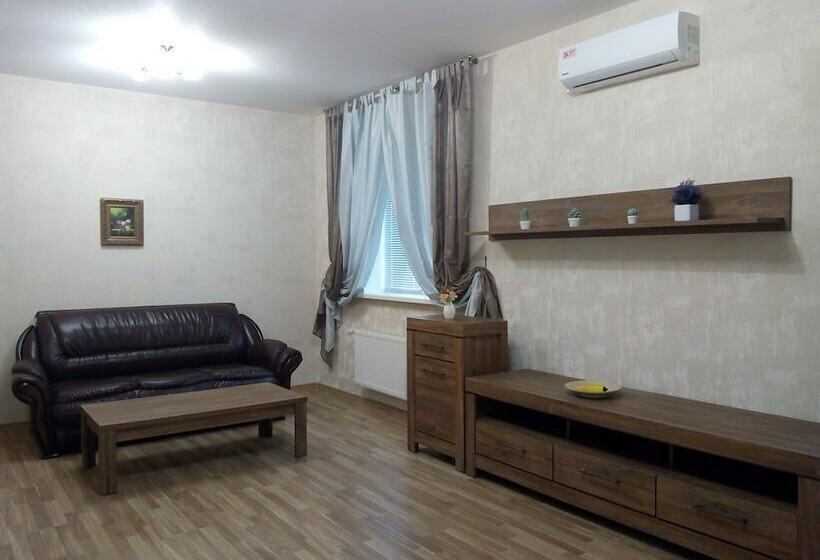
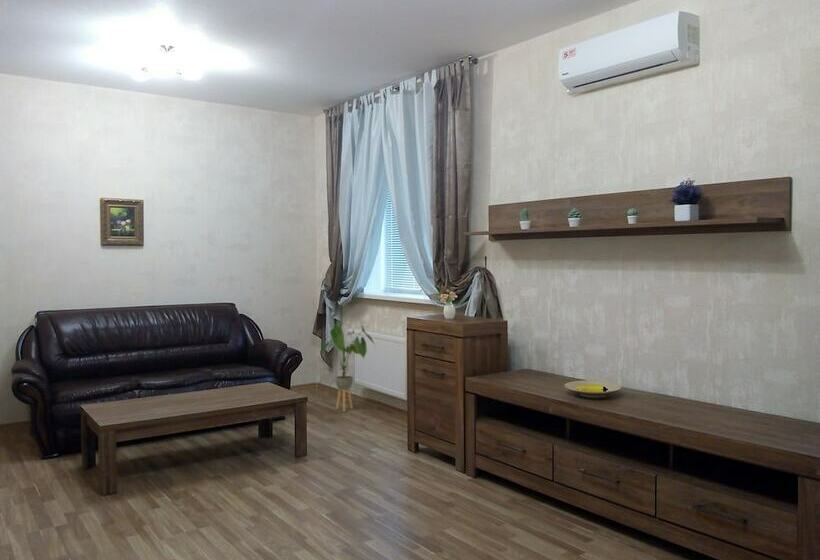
+ house plant (346, 366)
